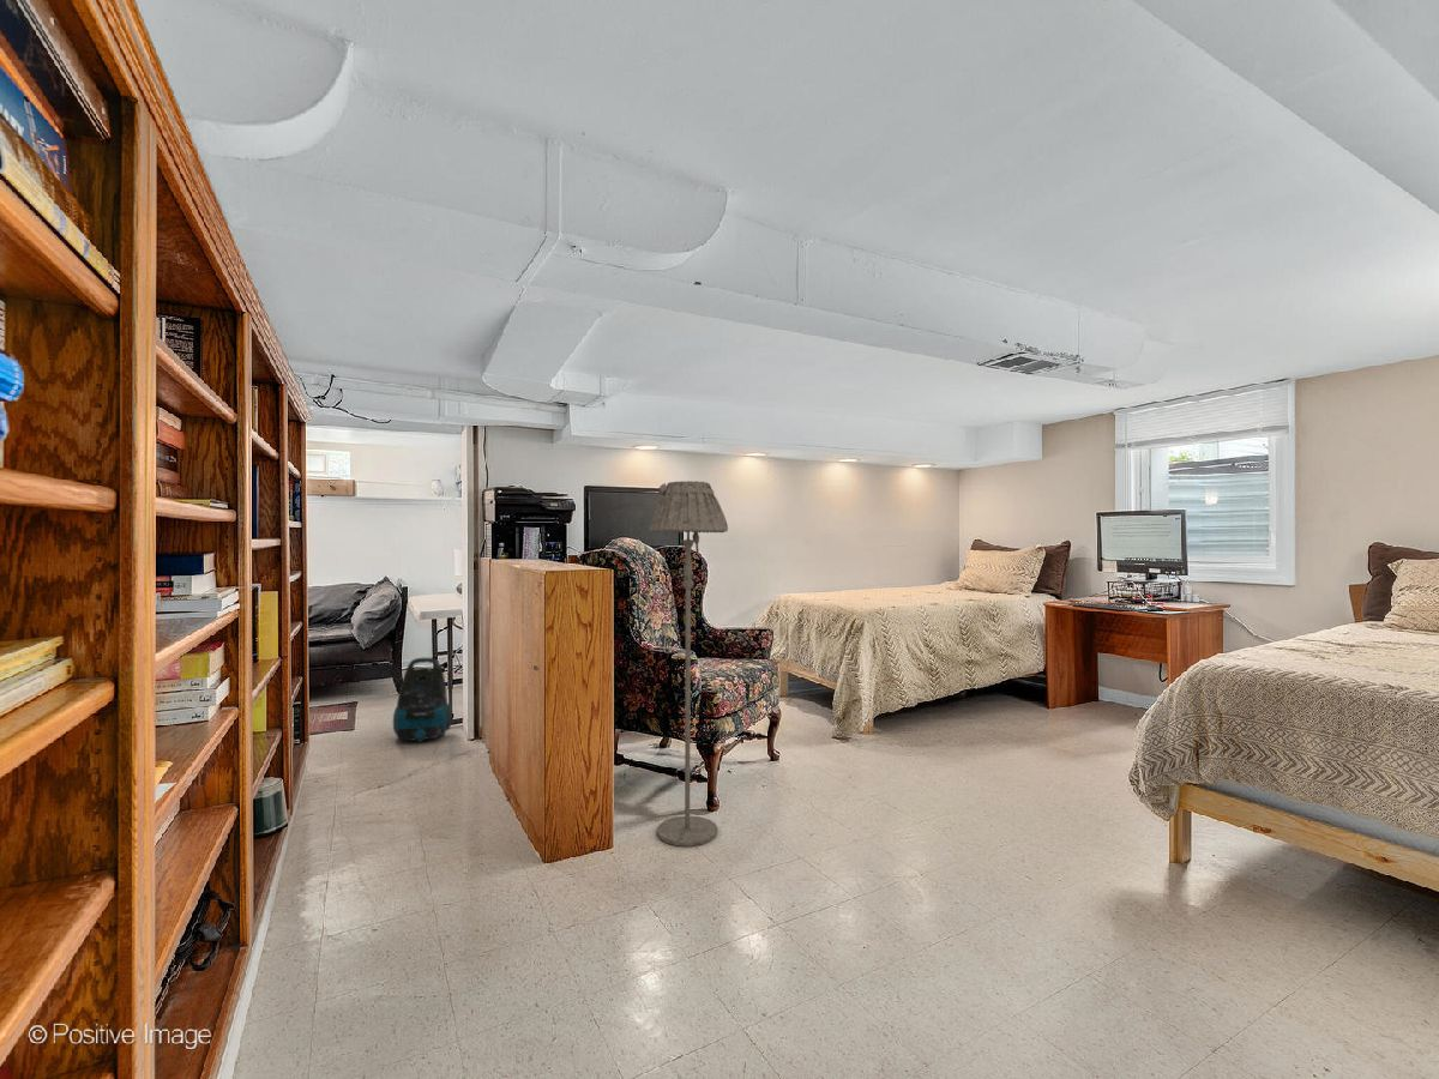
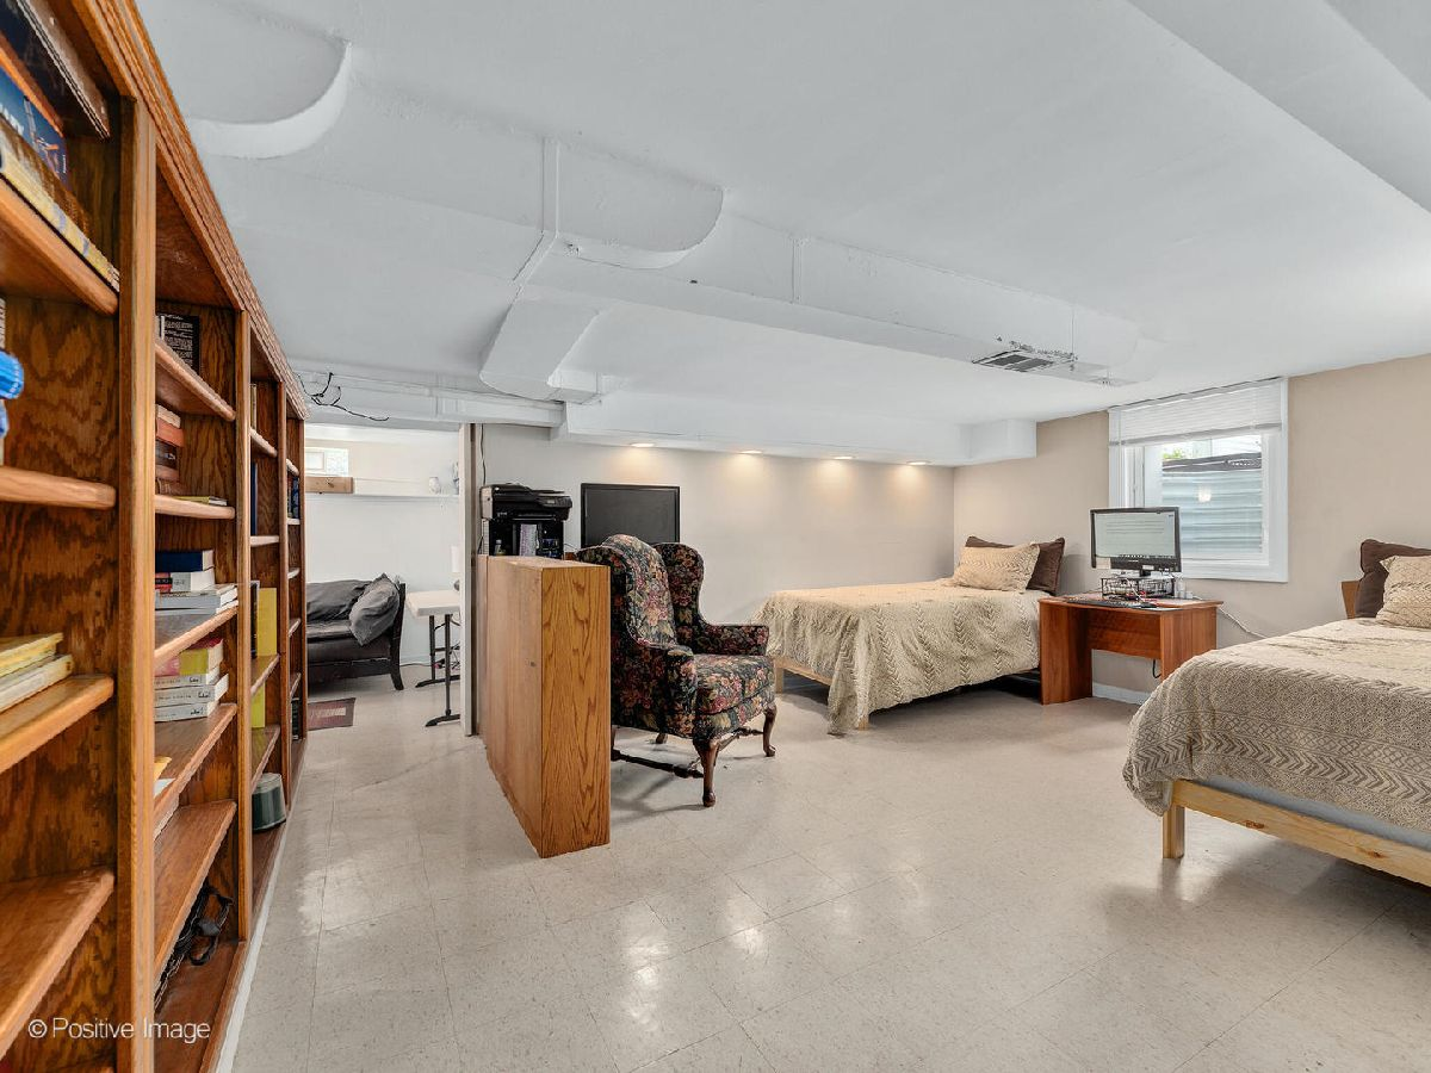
- floor lamp (687, 657)
- vacuum cleaner (421, 699)
